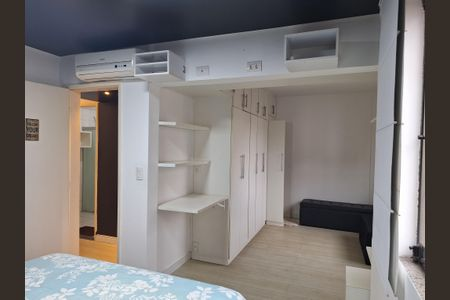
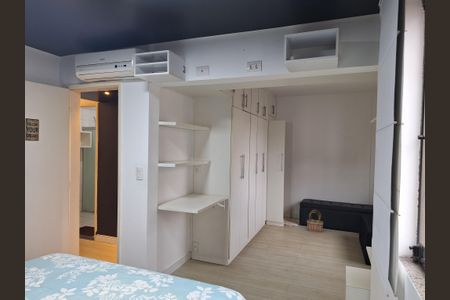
+ basket (315, 220)
